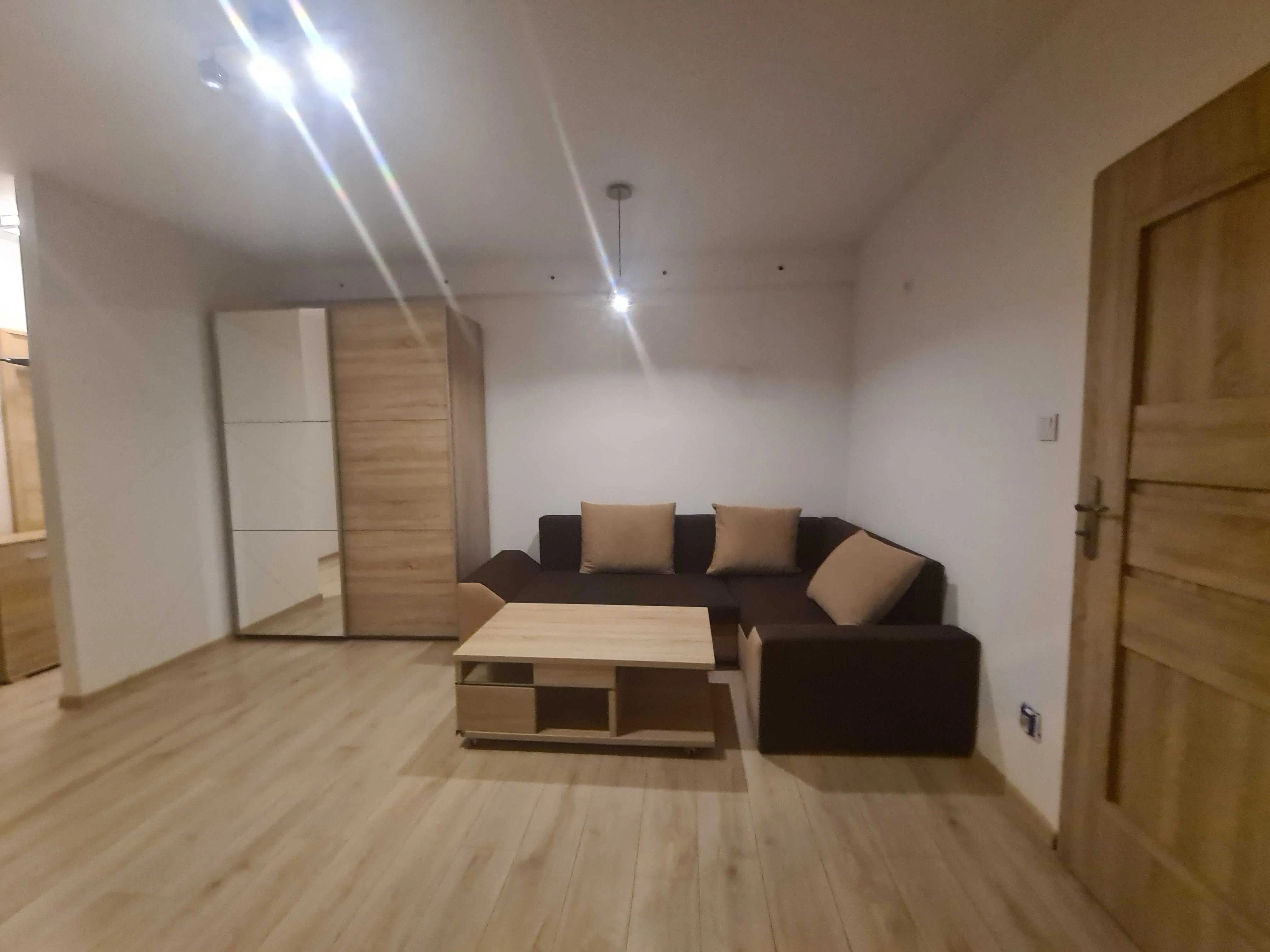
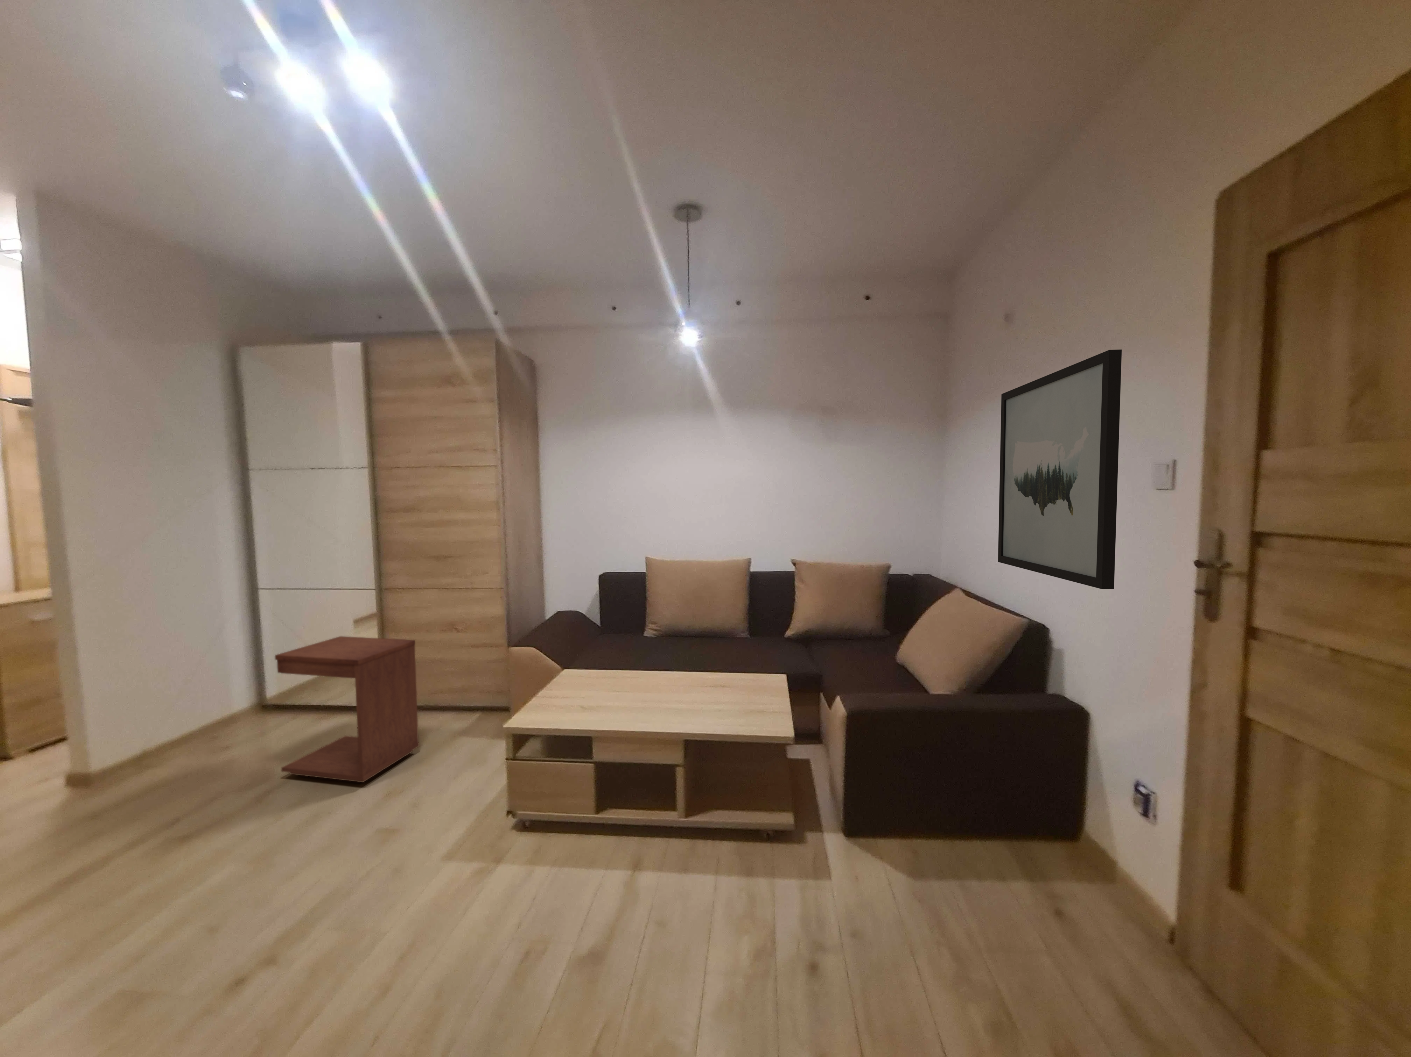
+ side table (357, 706)
+ wall art (1048, 475)
